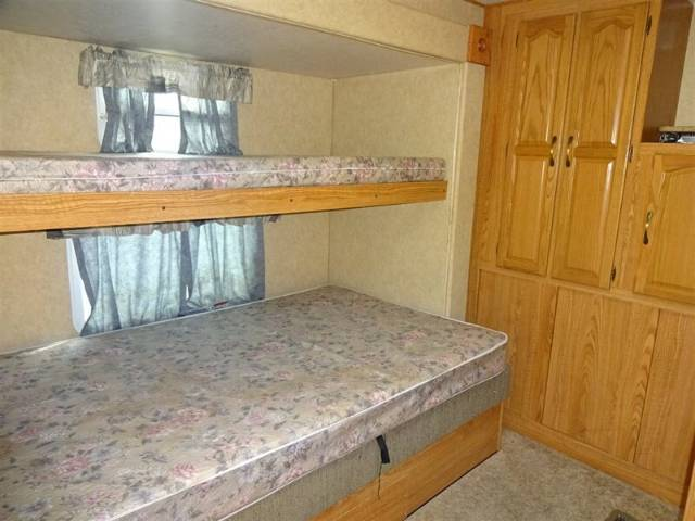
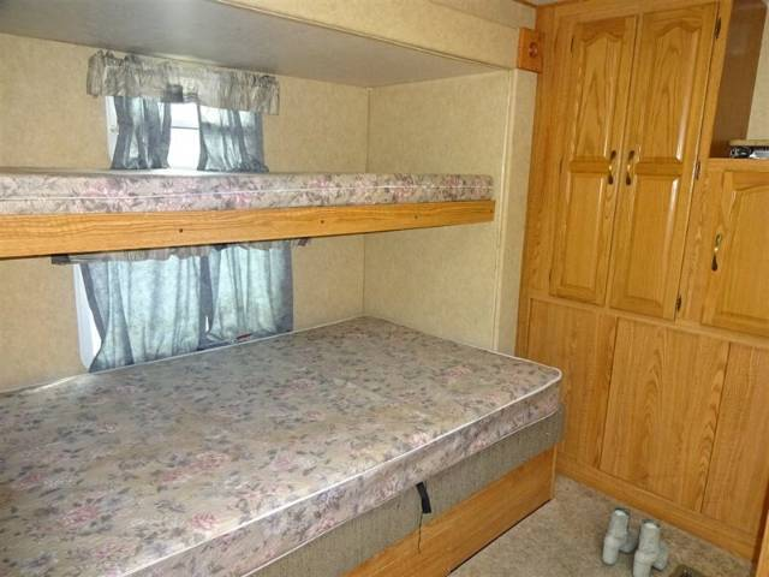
+ boots (637, 535)
